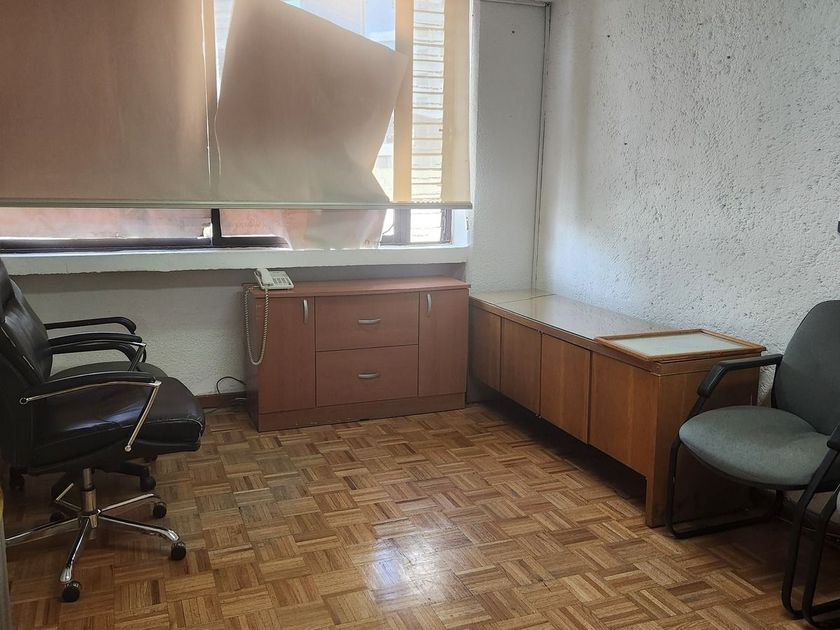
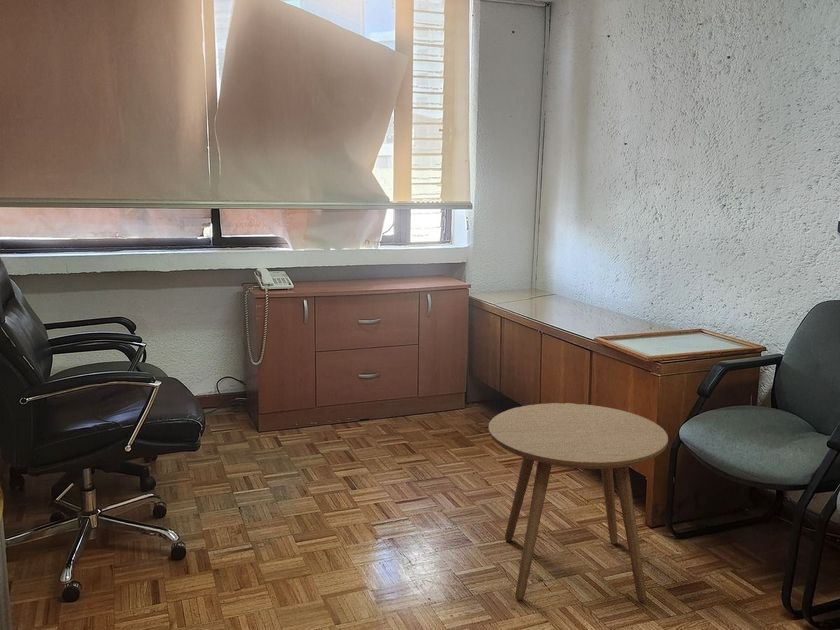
+ side table (545, 494)
